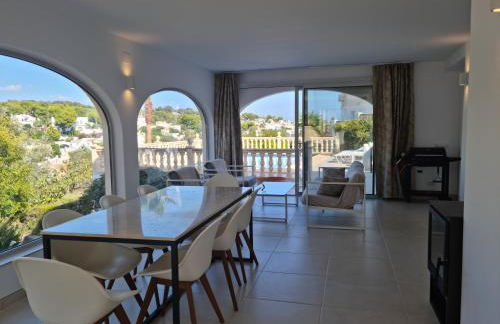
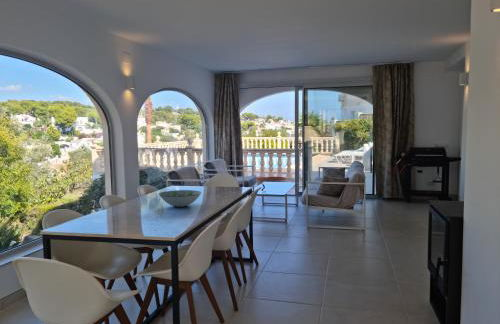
+ decorative bowl (180, 199)
